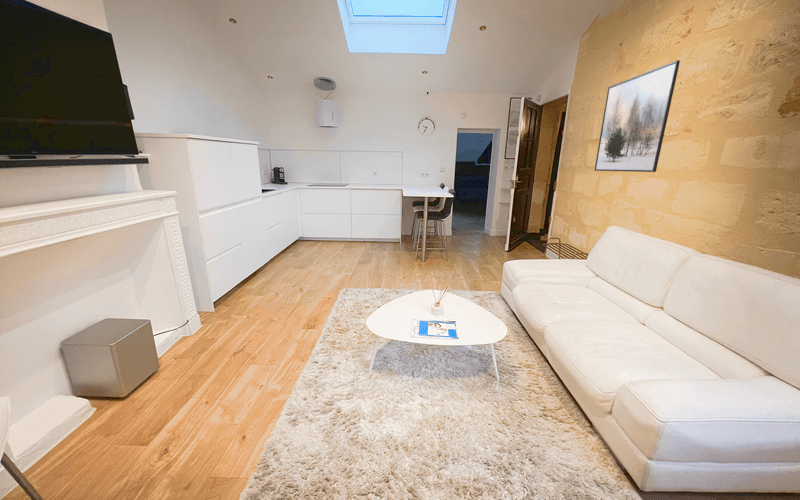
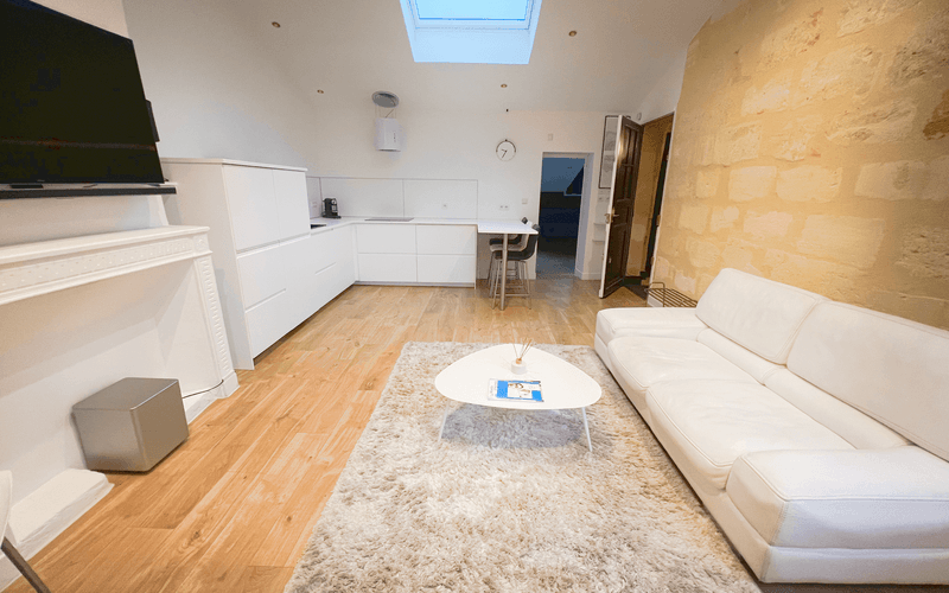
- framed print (629, 125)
